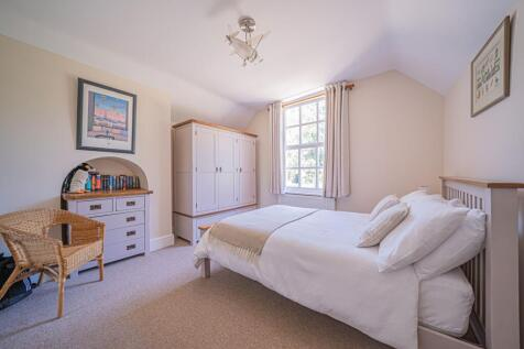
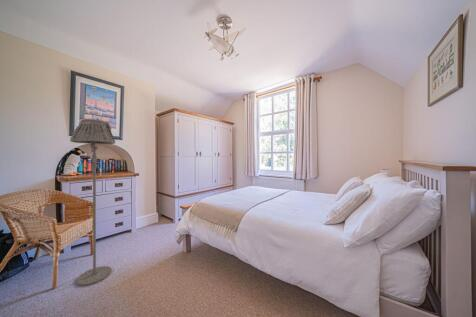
+ floor lamp (94, 198)
